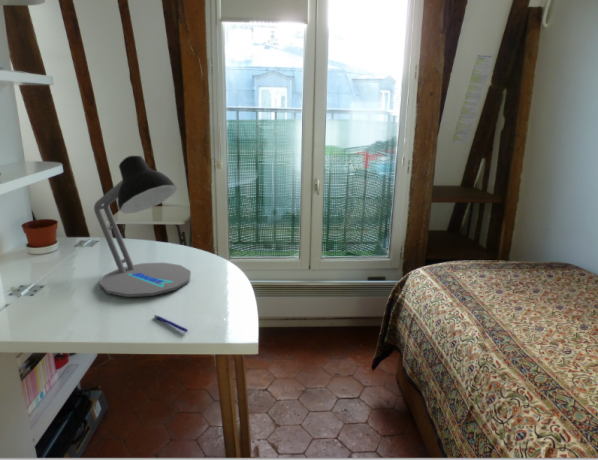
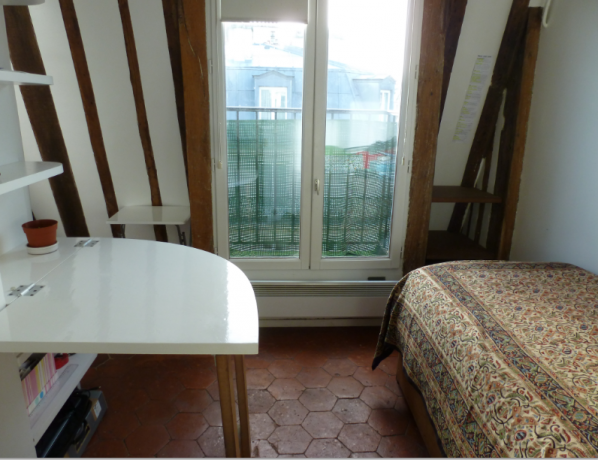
- pen (170, 323)
- desk lamp (134, 212)
